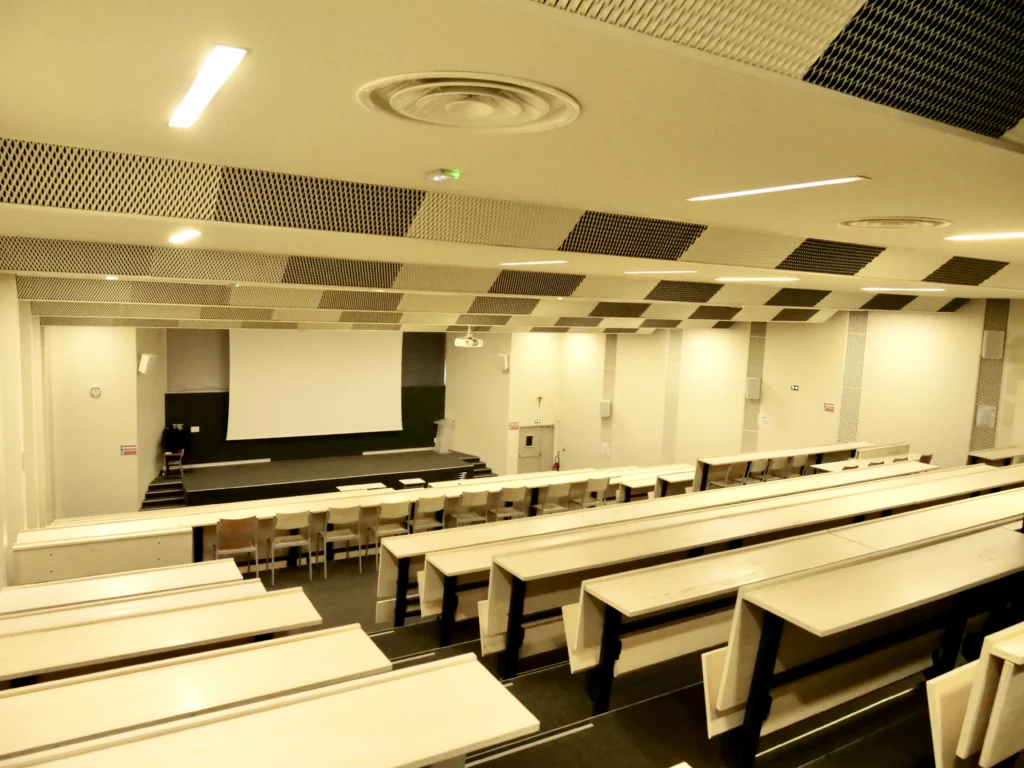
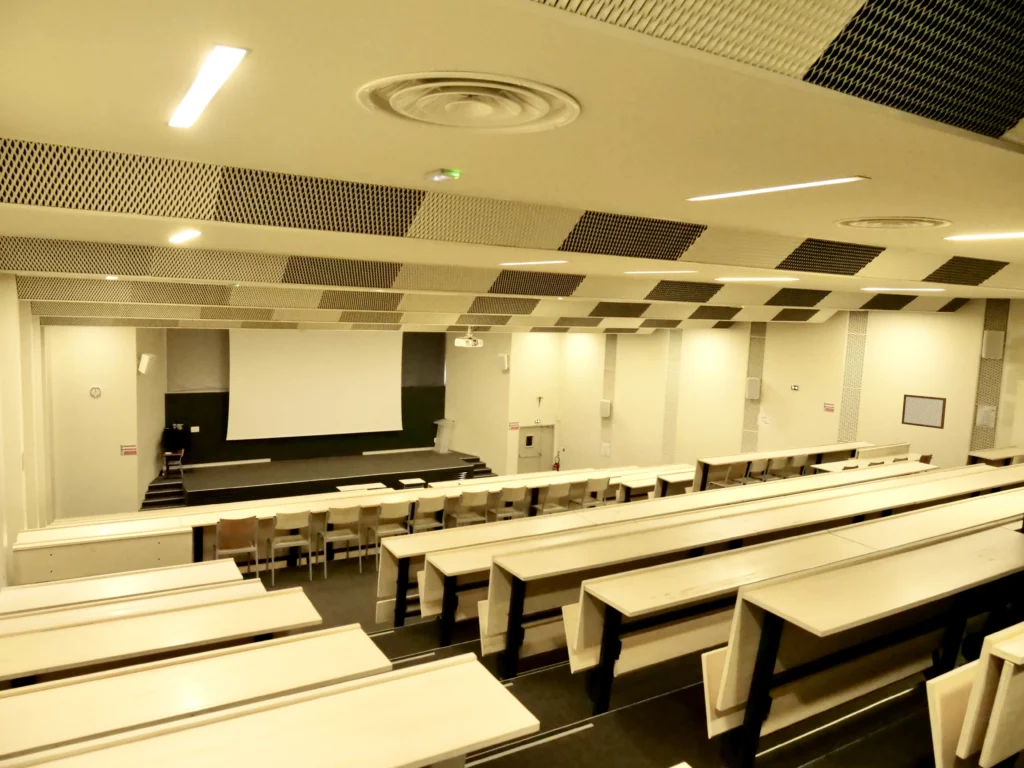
+ writing board (923, 411)
